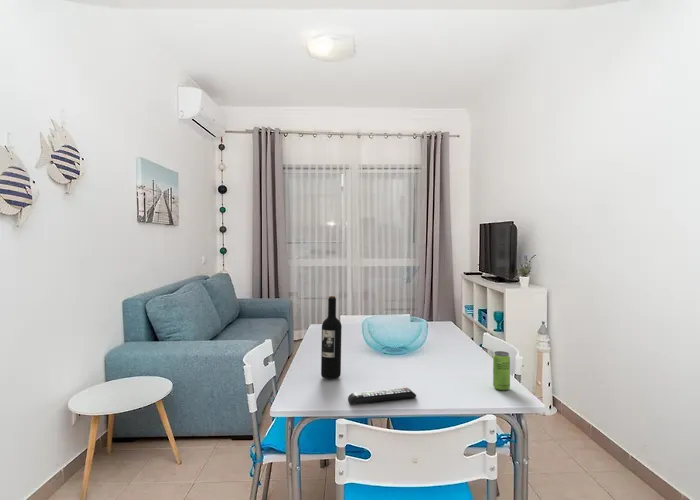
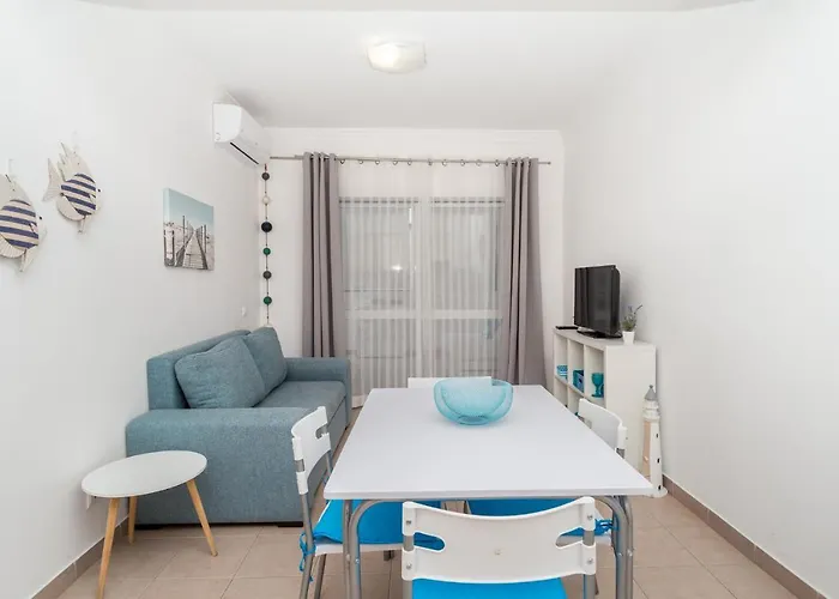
- beverage can (501, 370)
- remote control (382, 395)
- wine bottle (331, 336)
